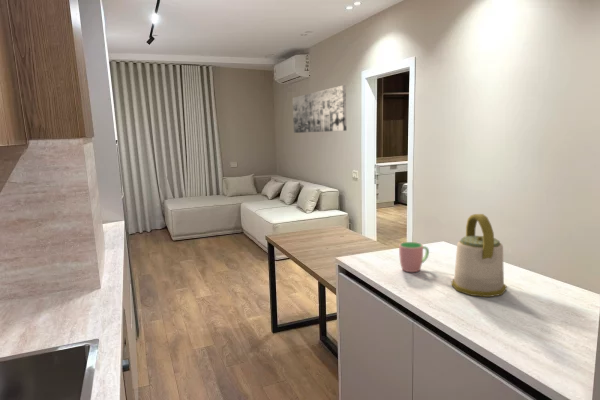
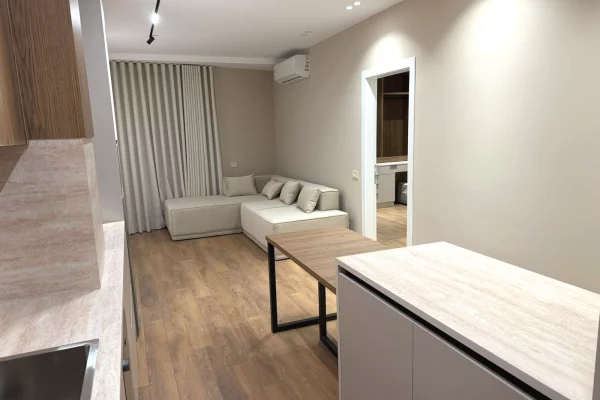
- cup (414, 256)
- kettle (477, 250)
- wall art (316, 112)
